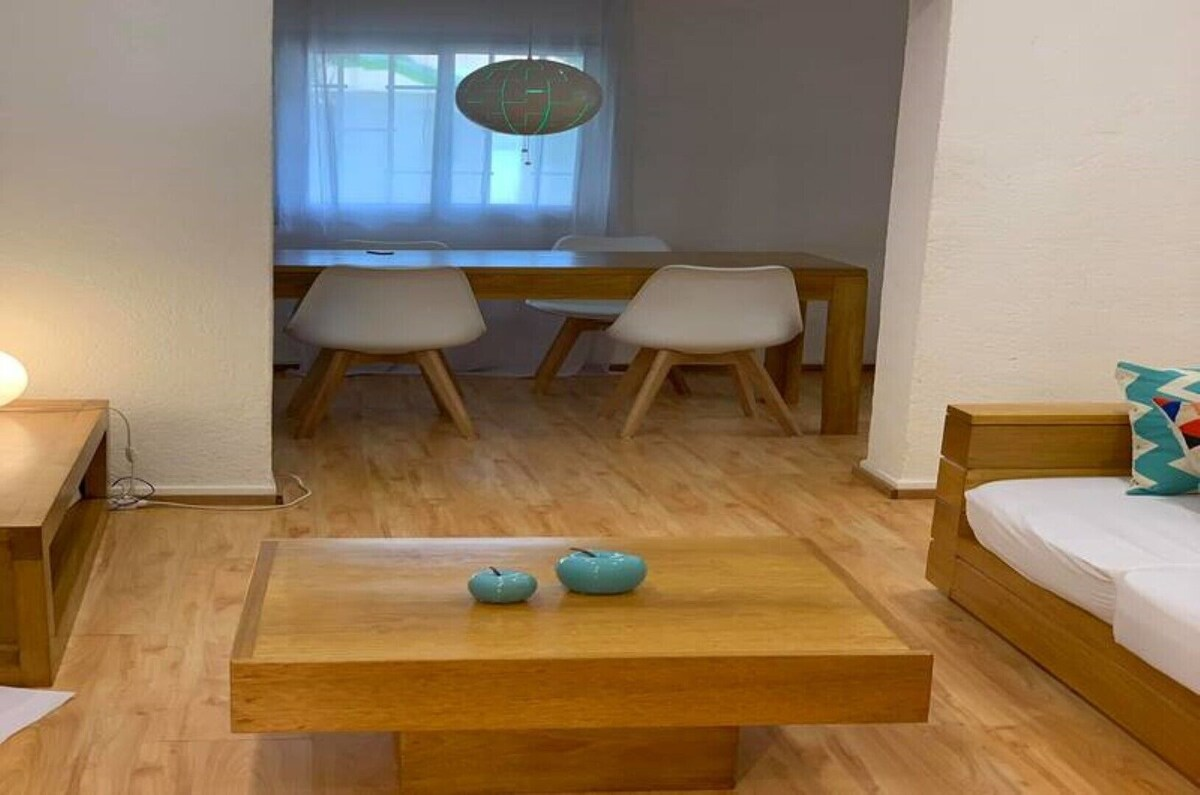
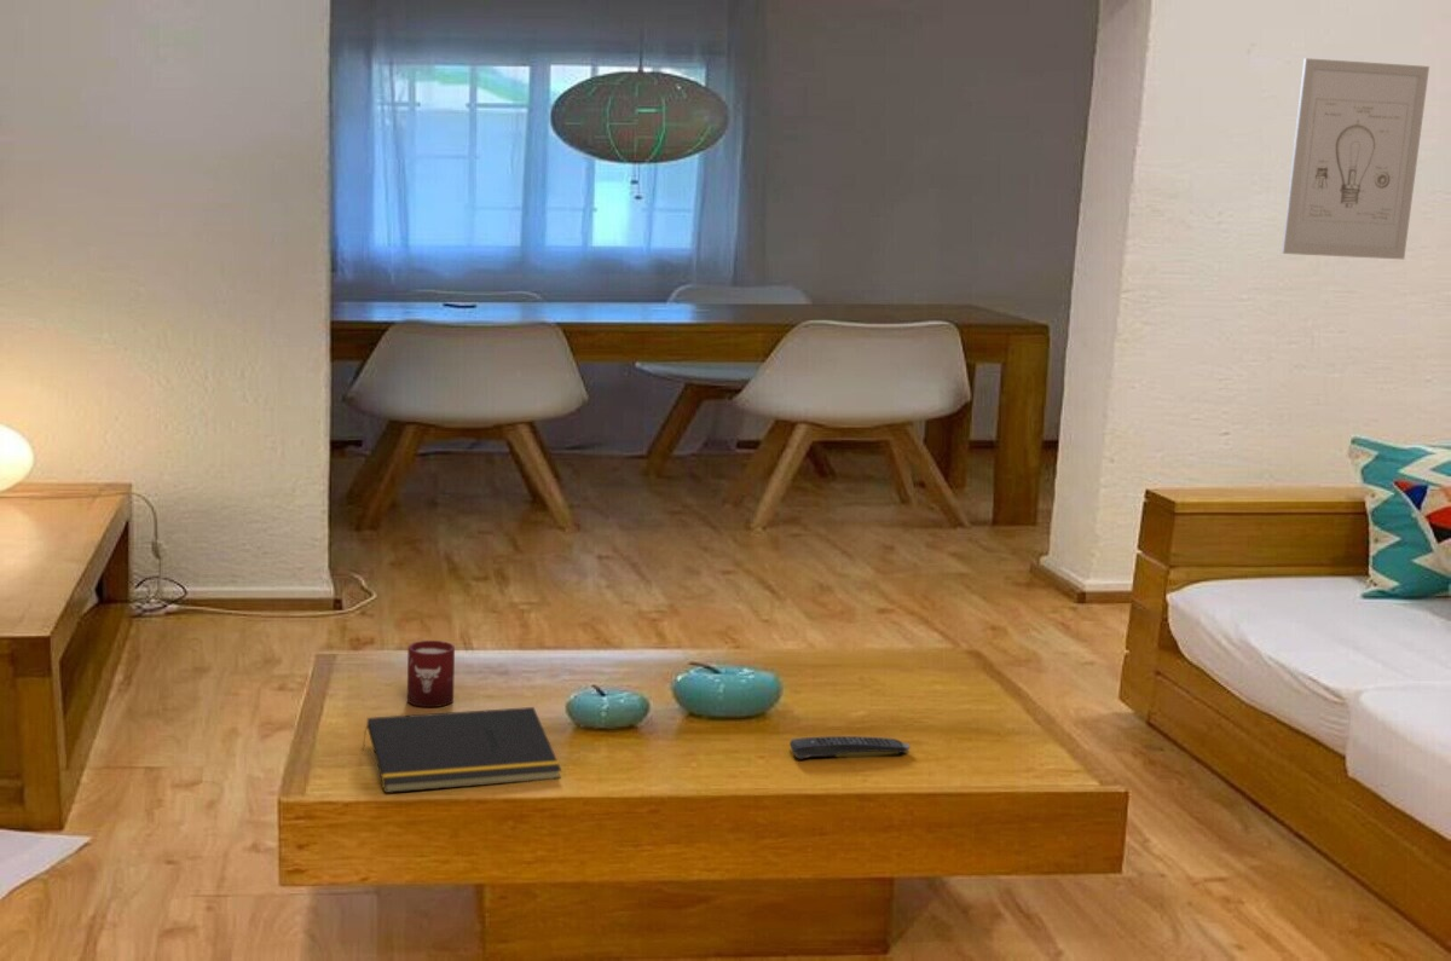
+ notepad (462, 747)
+ cup (429, 670)
+ remote control (851, 746)
+ wall art (1354, 160)
